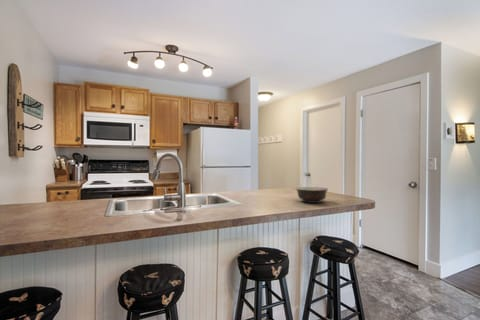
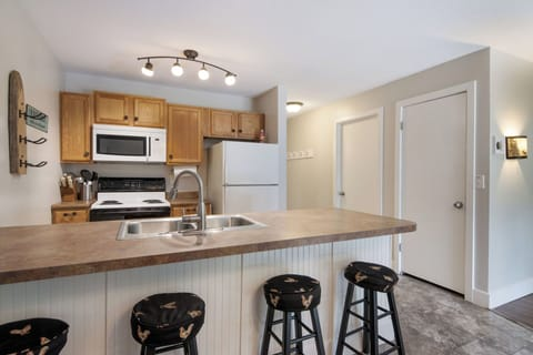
- bowl (311, 194)
